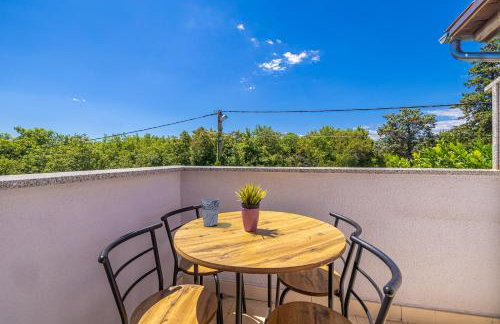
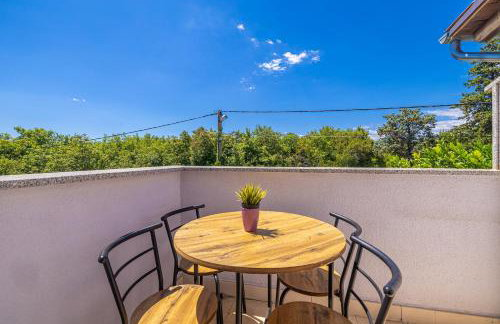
- cup (210, 212)
